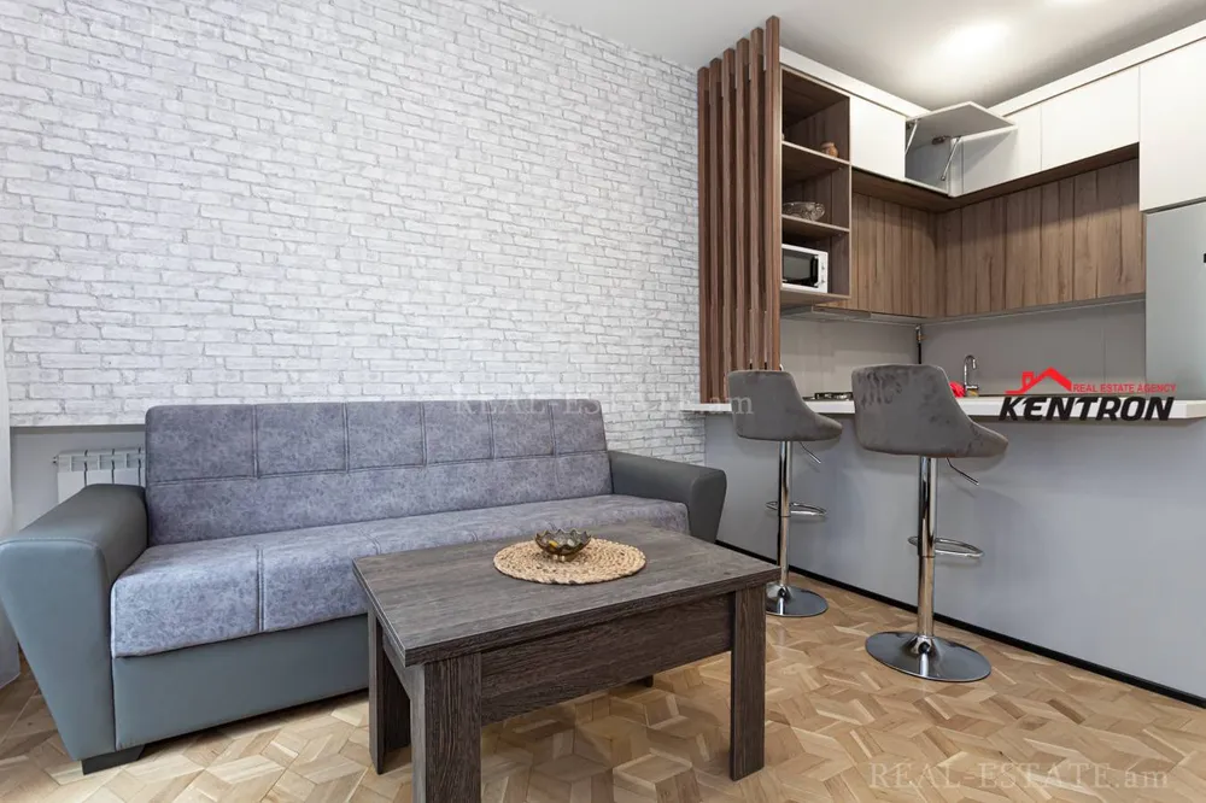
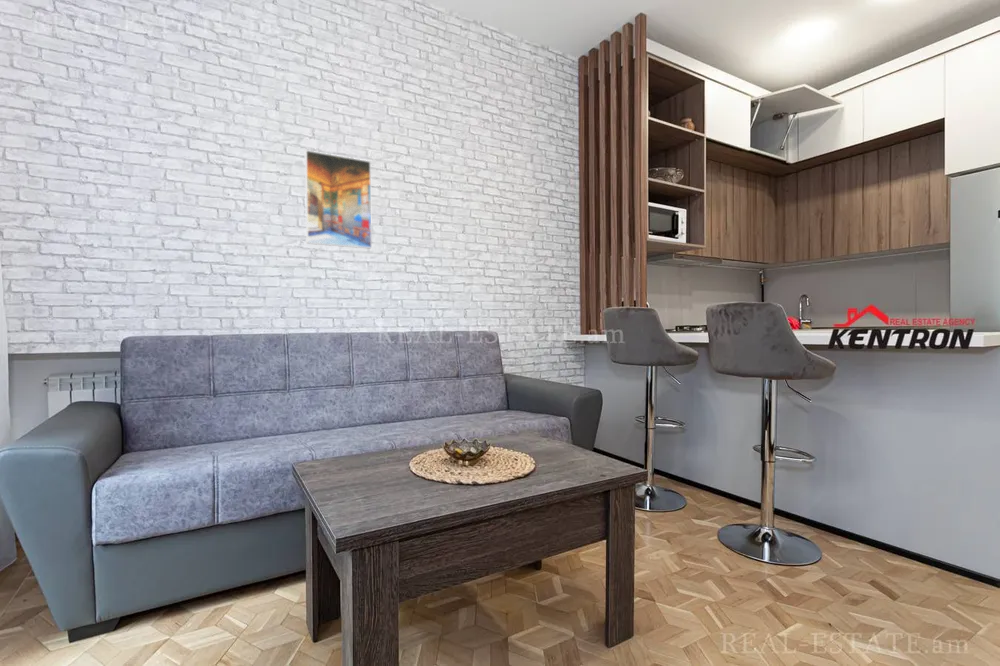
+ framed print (339, 201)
